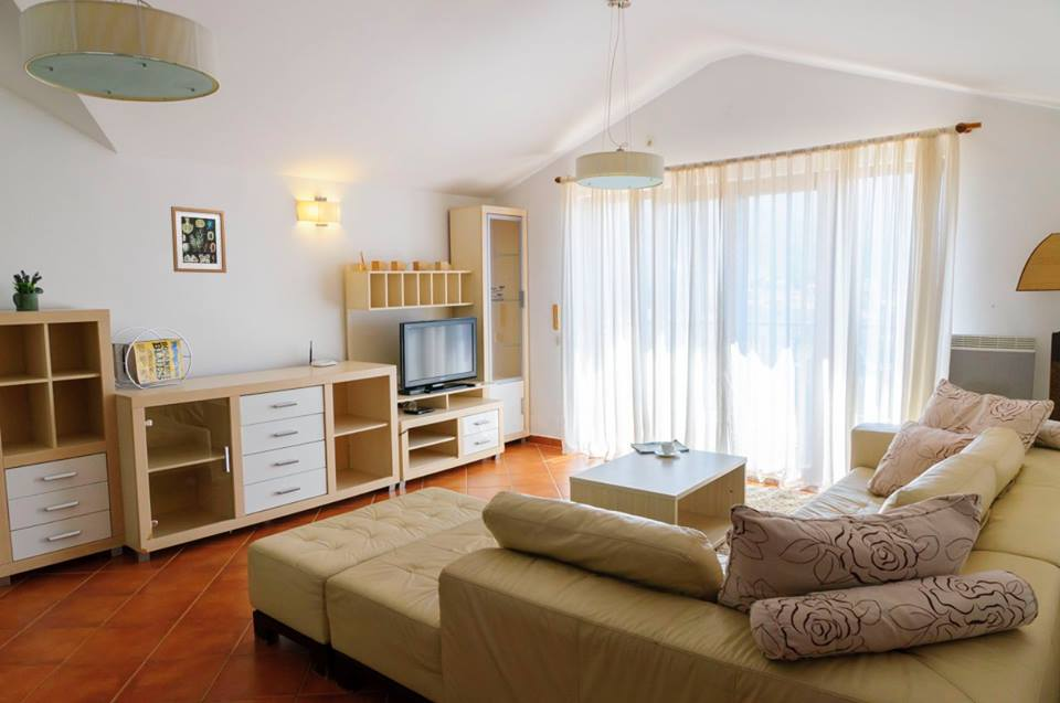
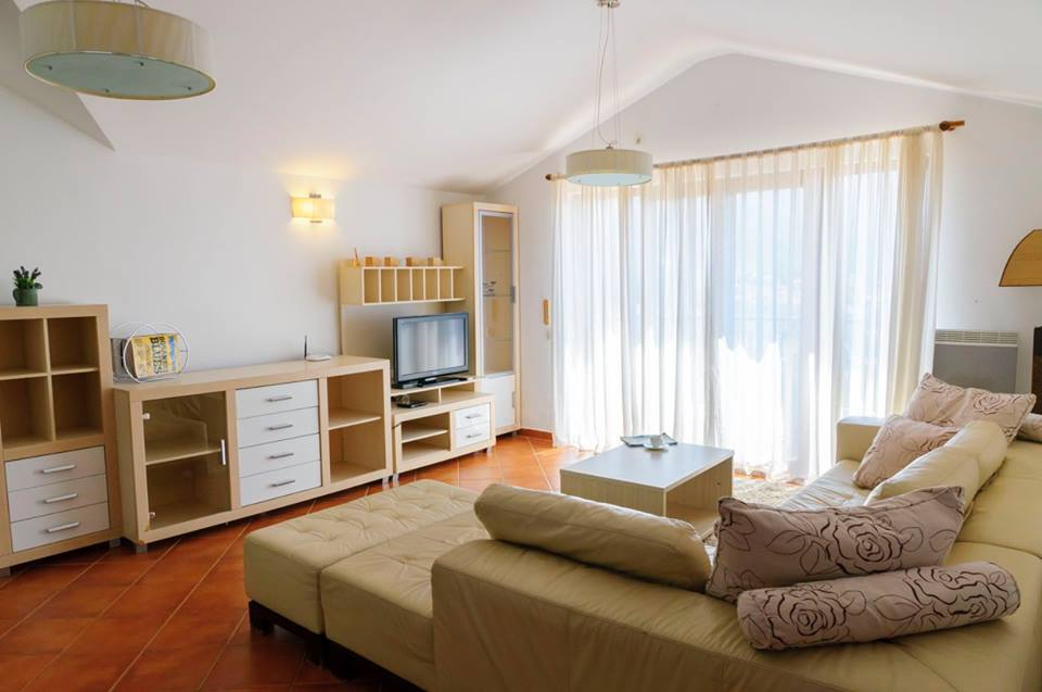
- wall art (199, 241)
